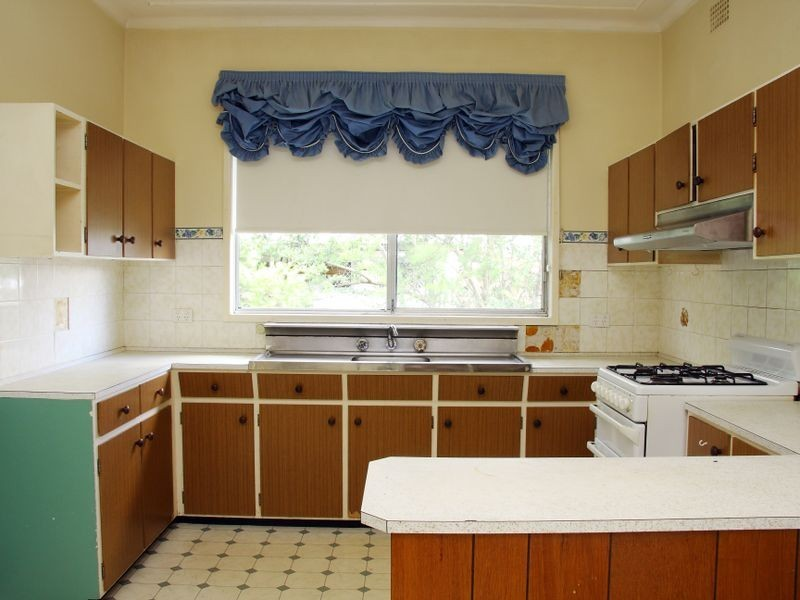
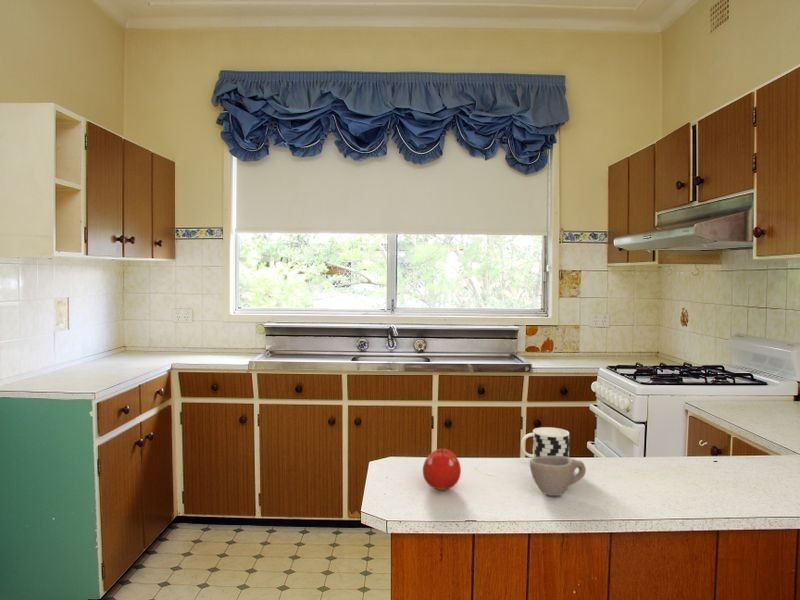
+ cup (544, 448)
+ fruit (441, 466)
+ cup (557, 475)
